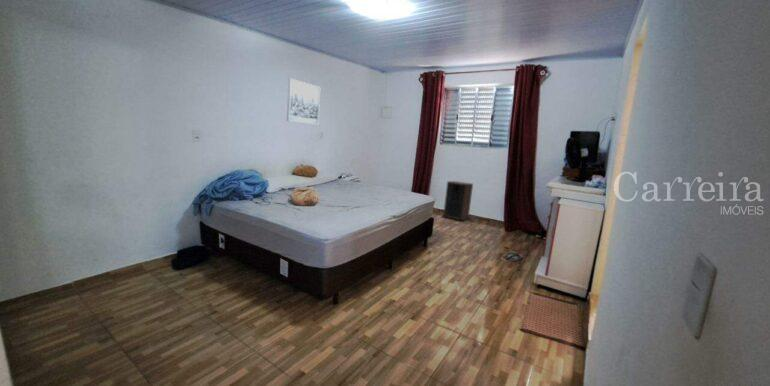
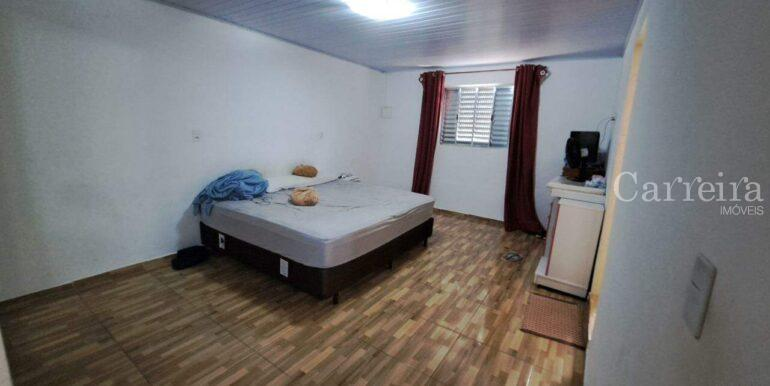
- wall art (304, 103)
- speaker (458, 200)
